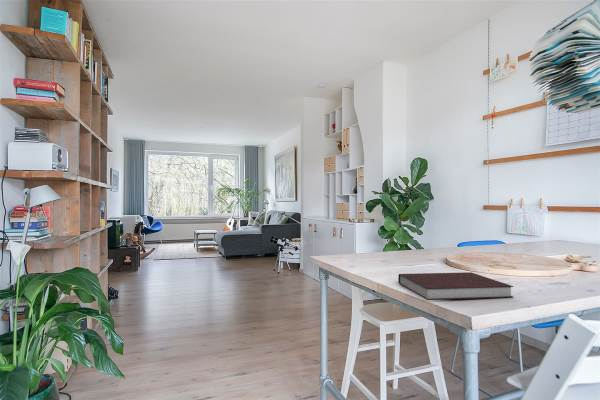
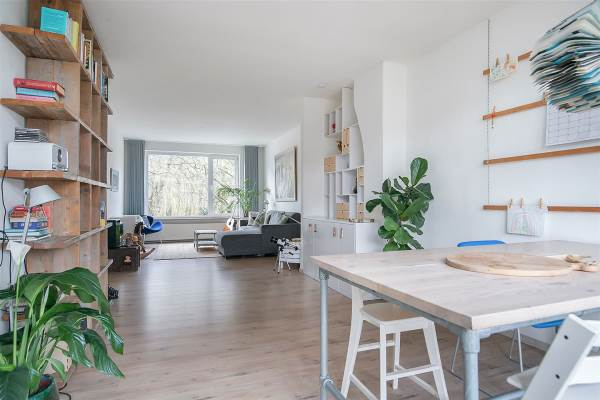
- notebook (451, 284)
